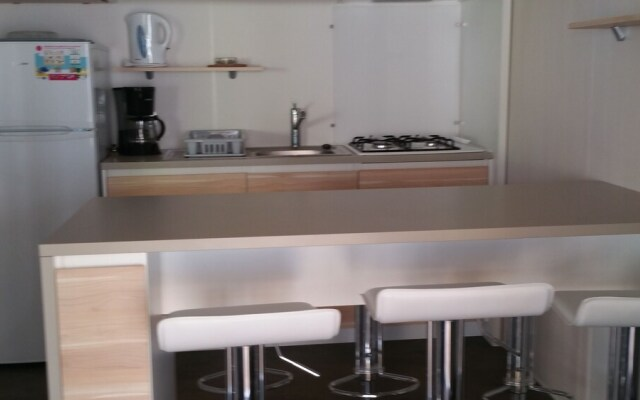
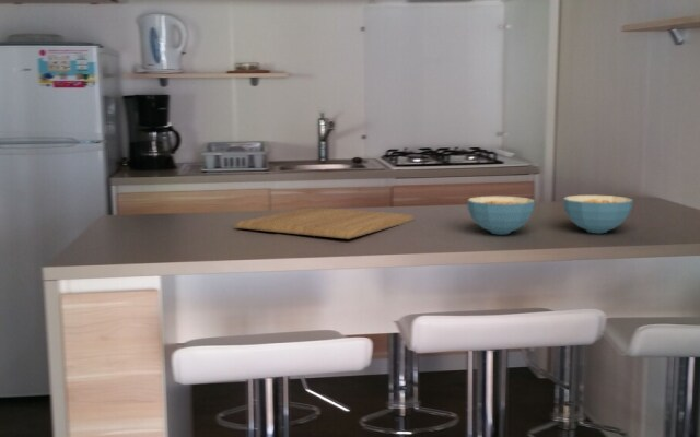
+ chopping board (327, 220)
+ cereal bowl (500, 216)
+ cereal bowl (597, 215)
